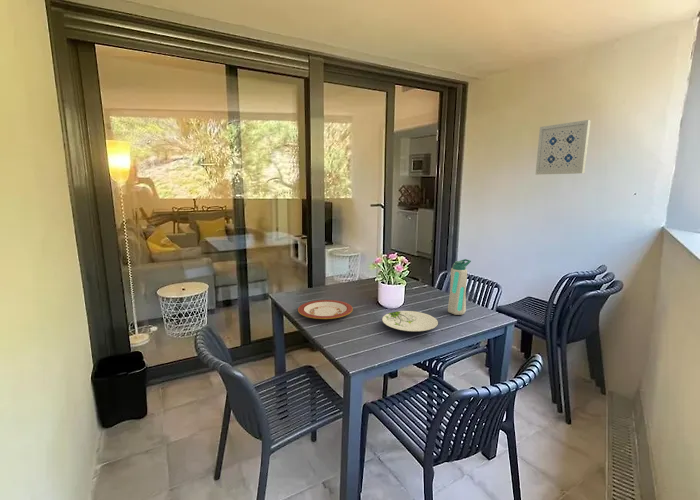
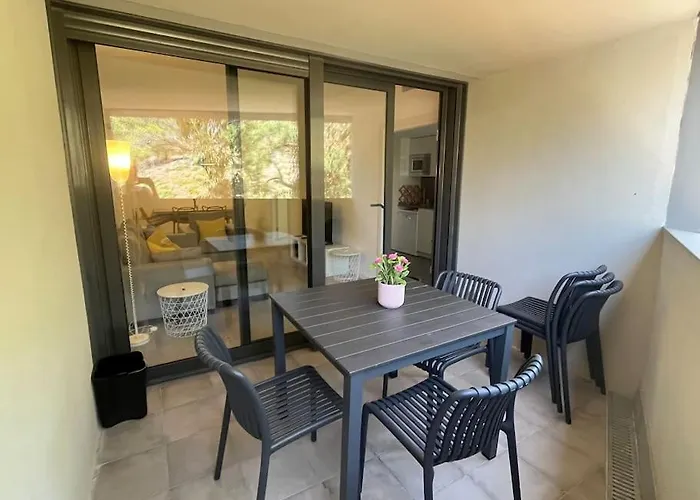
- wall art (561, 149)
- plate (409, 323)
- water bottle (459, 286)
- plate (325, 310)
